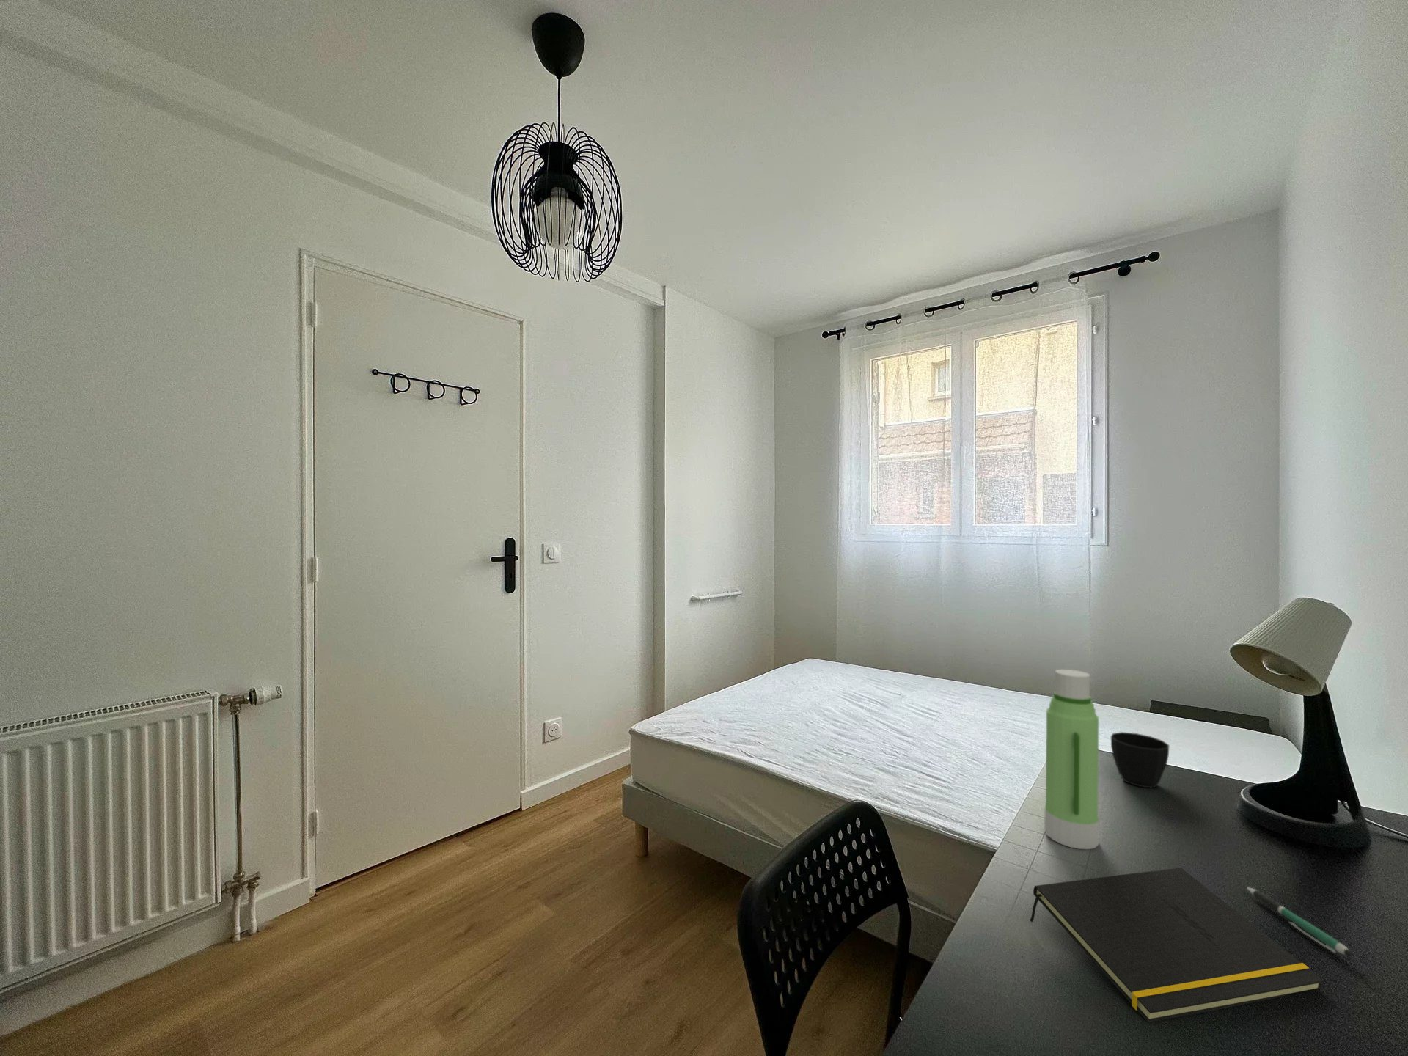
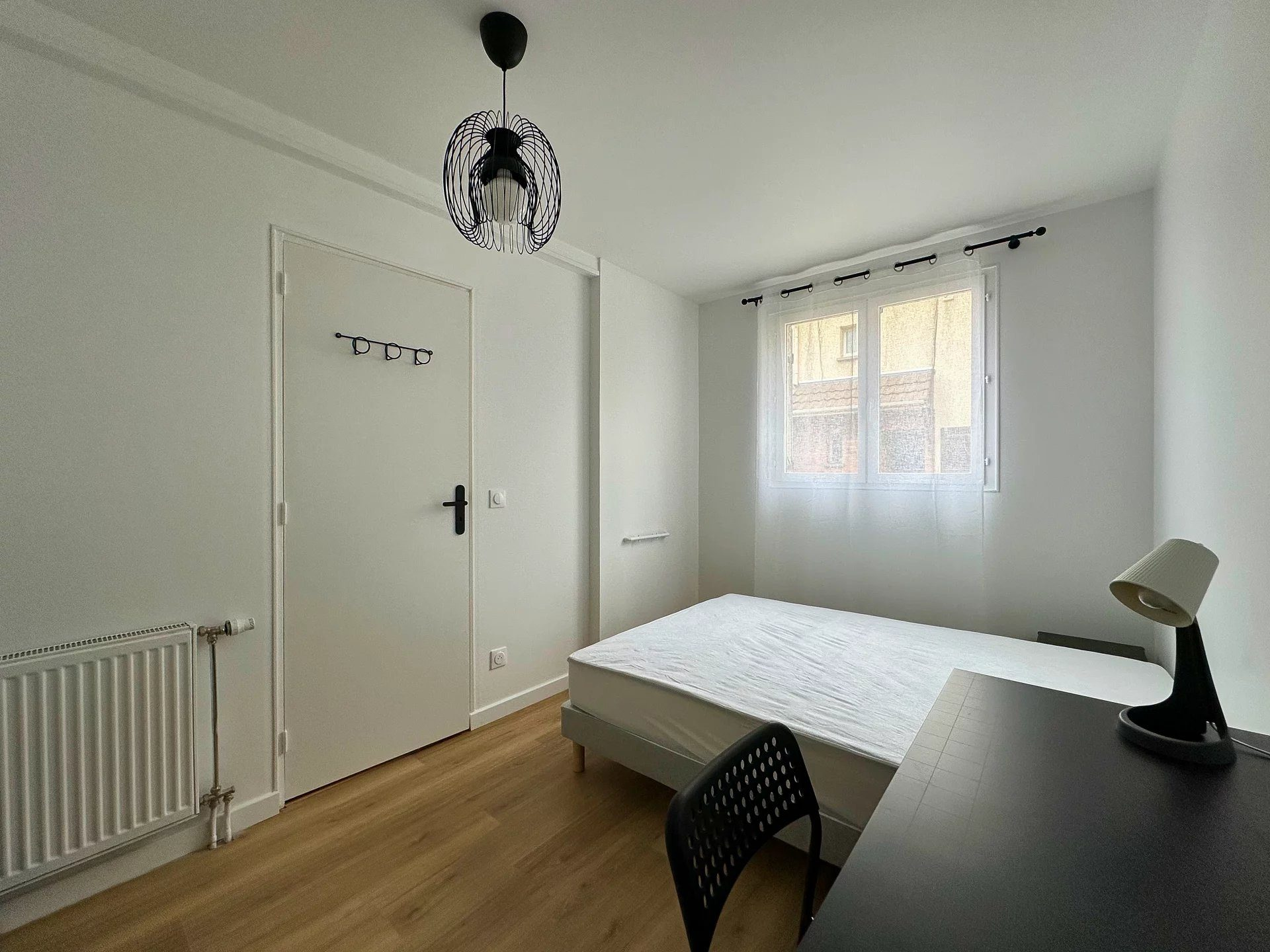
- cup (1143, 761)
- pen (1294, 917)
- water bottle (1071, 755)
- notepad (1166, 934)
